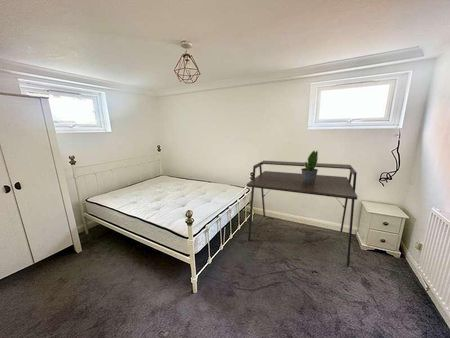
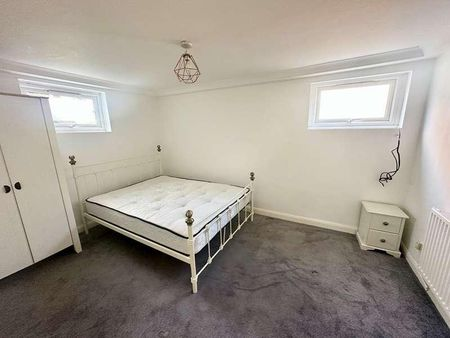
- desk (298, 192)
- potted plant (309, 166)
